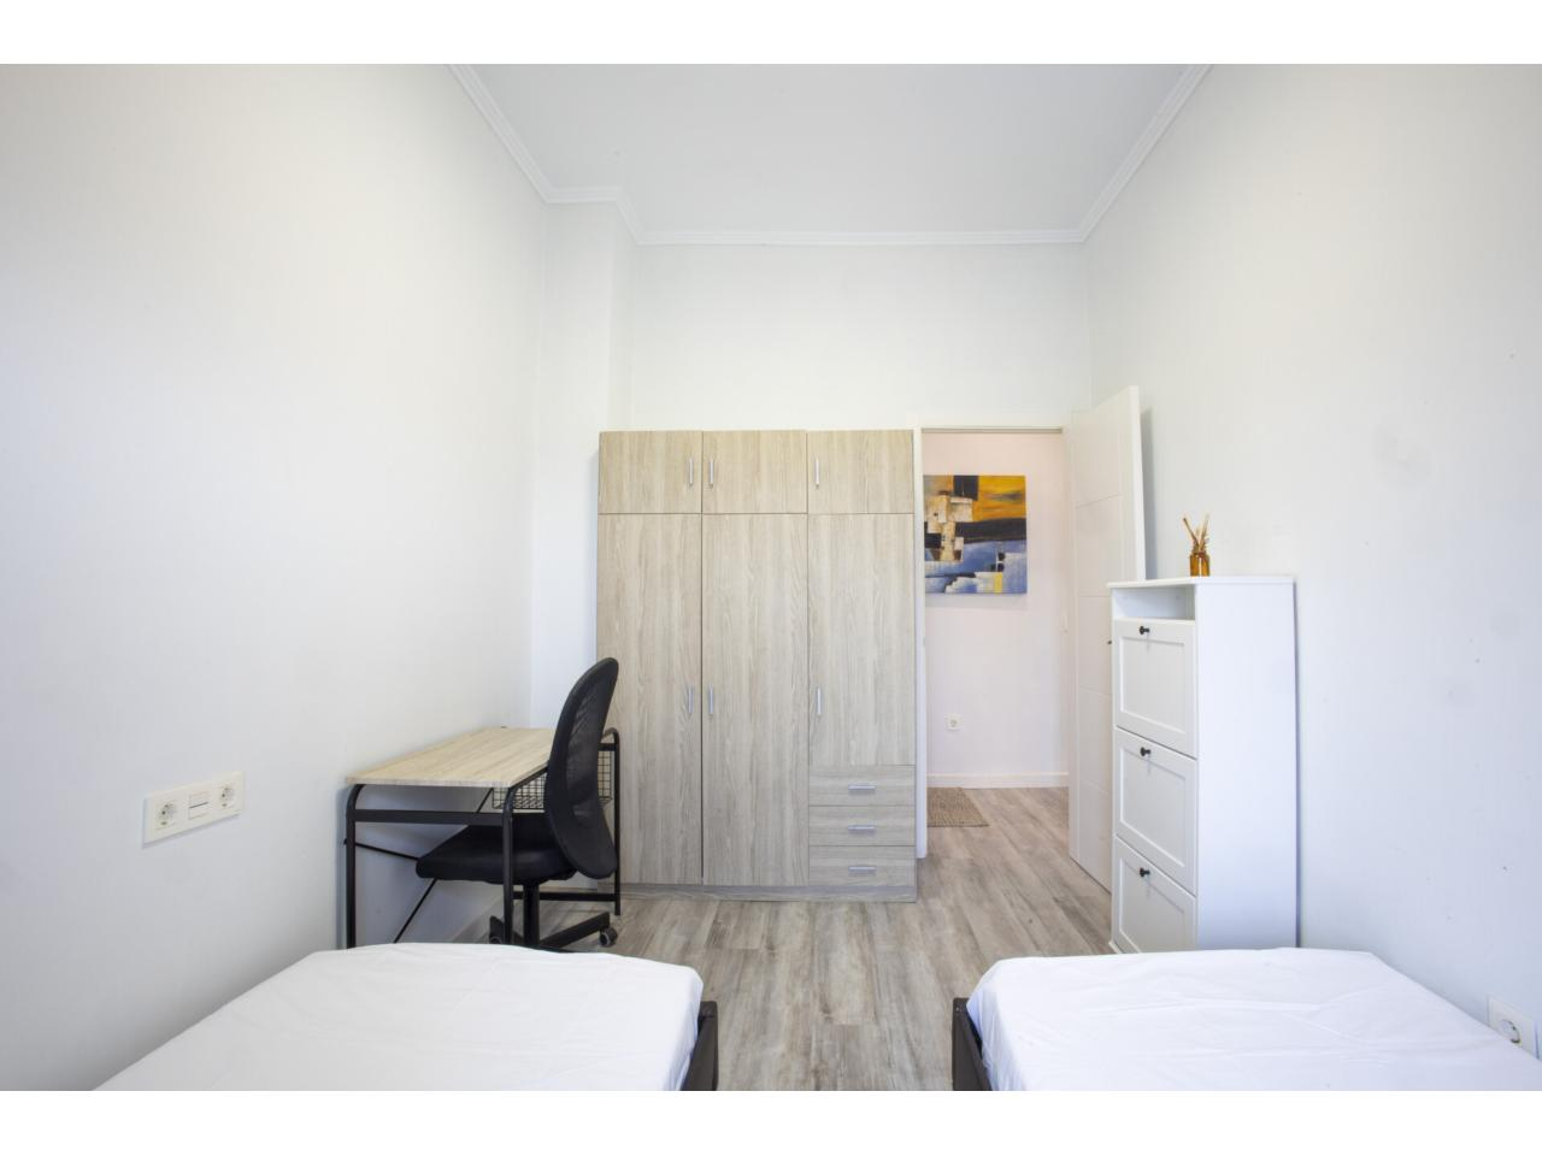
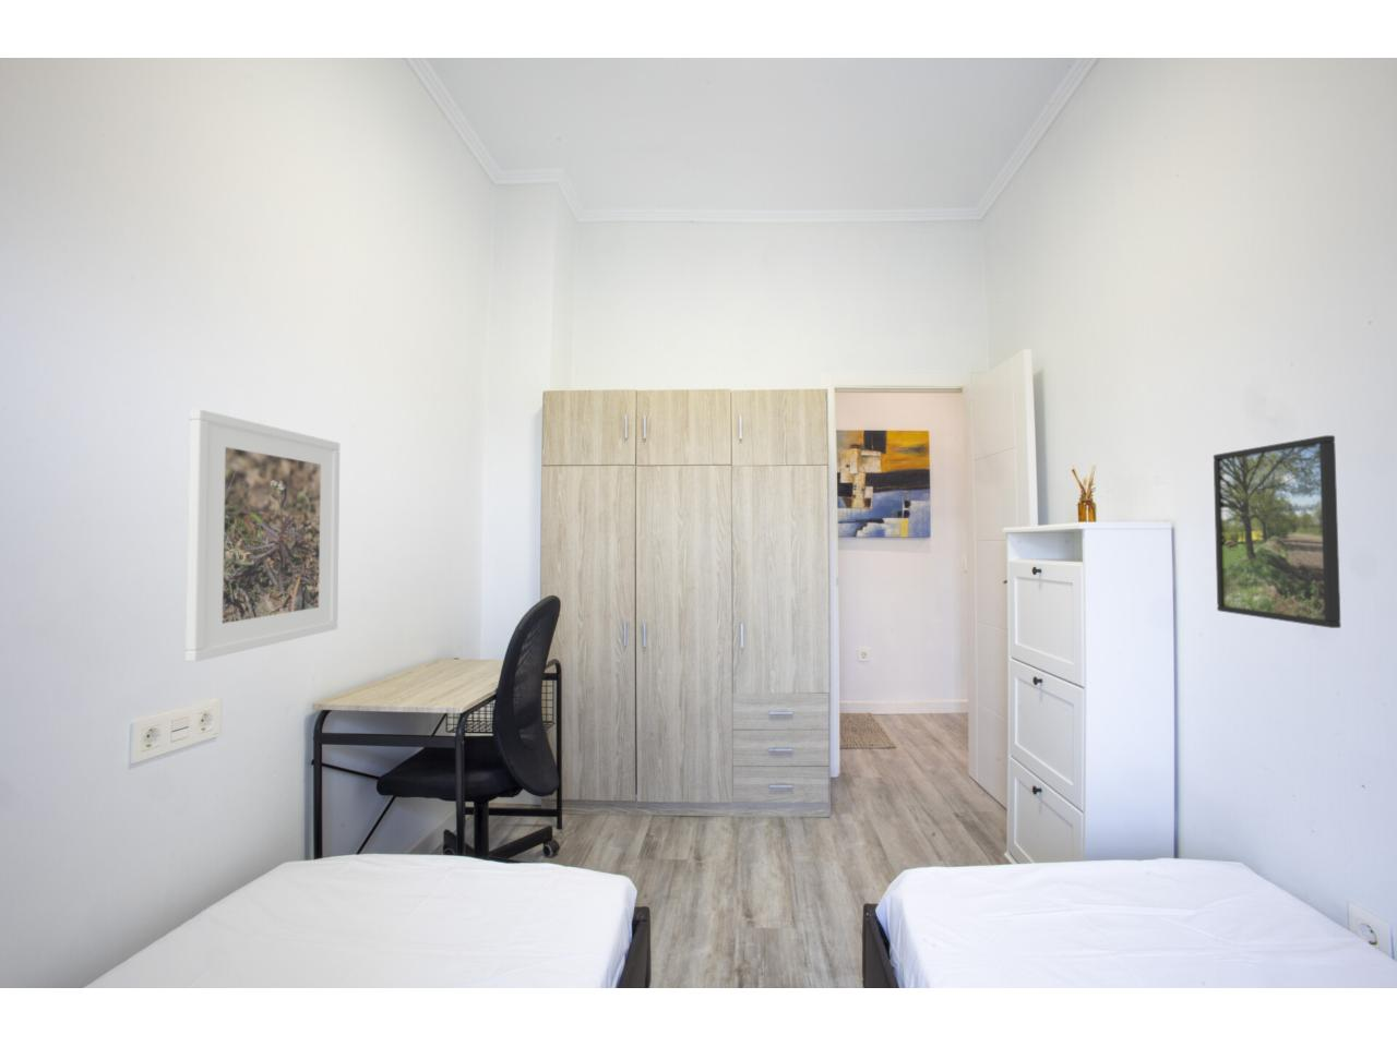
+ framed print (274, 534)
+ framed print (1269, 531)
